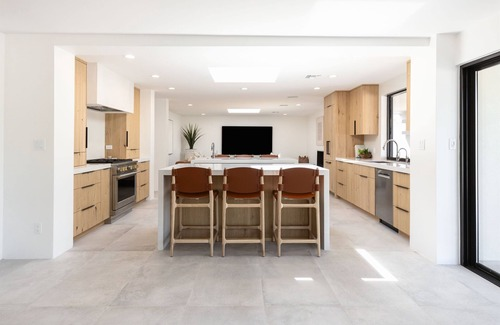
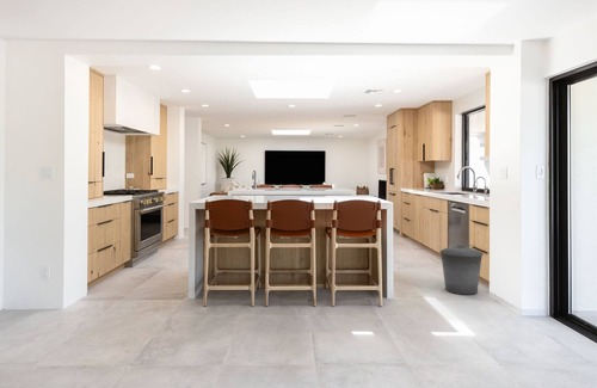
+ trash can (461, 267)
